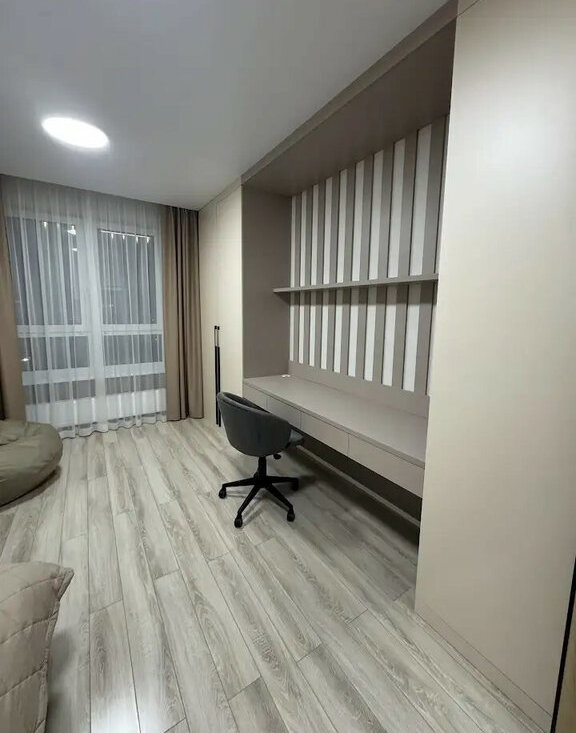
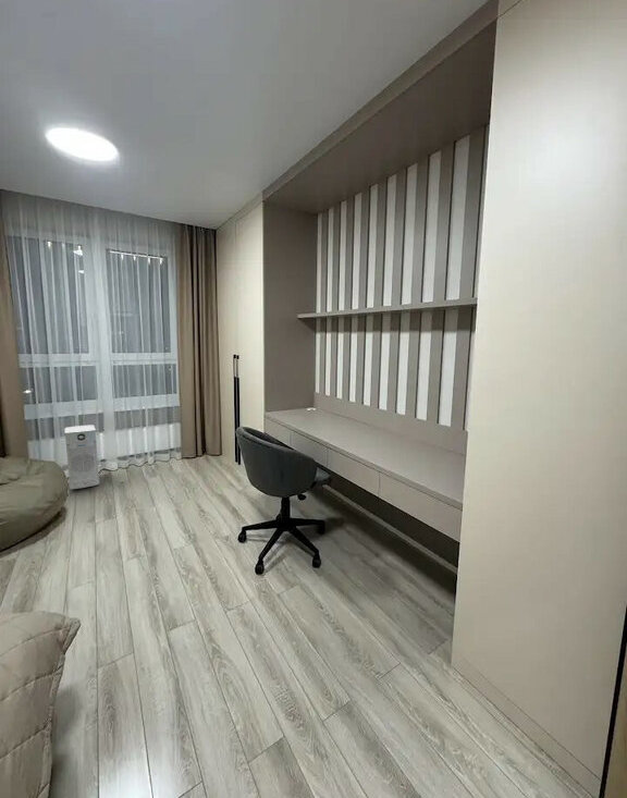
+ air purifier (82, 455)
